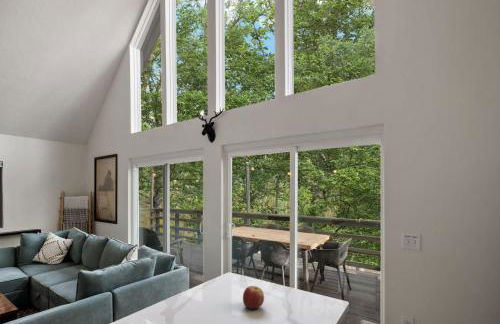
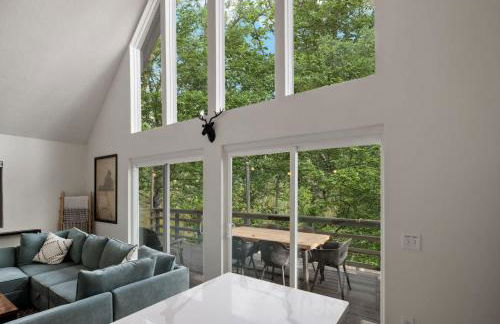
- apple (253, 296)
